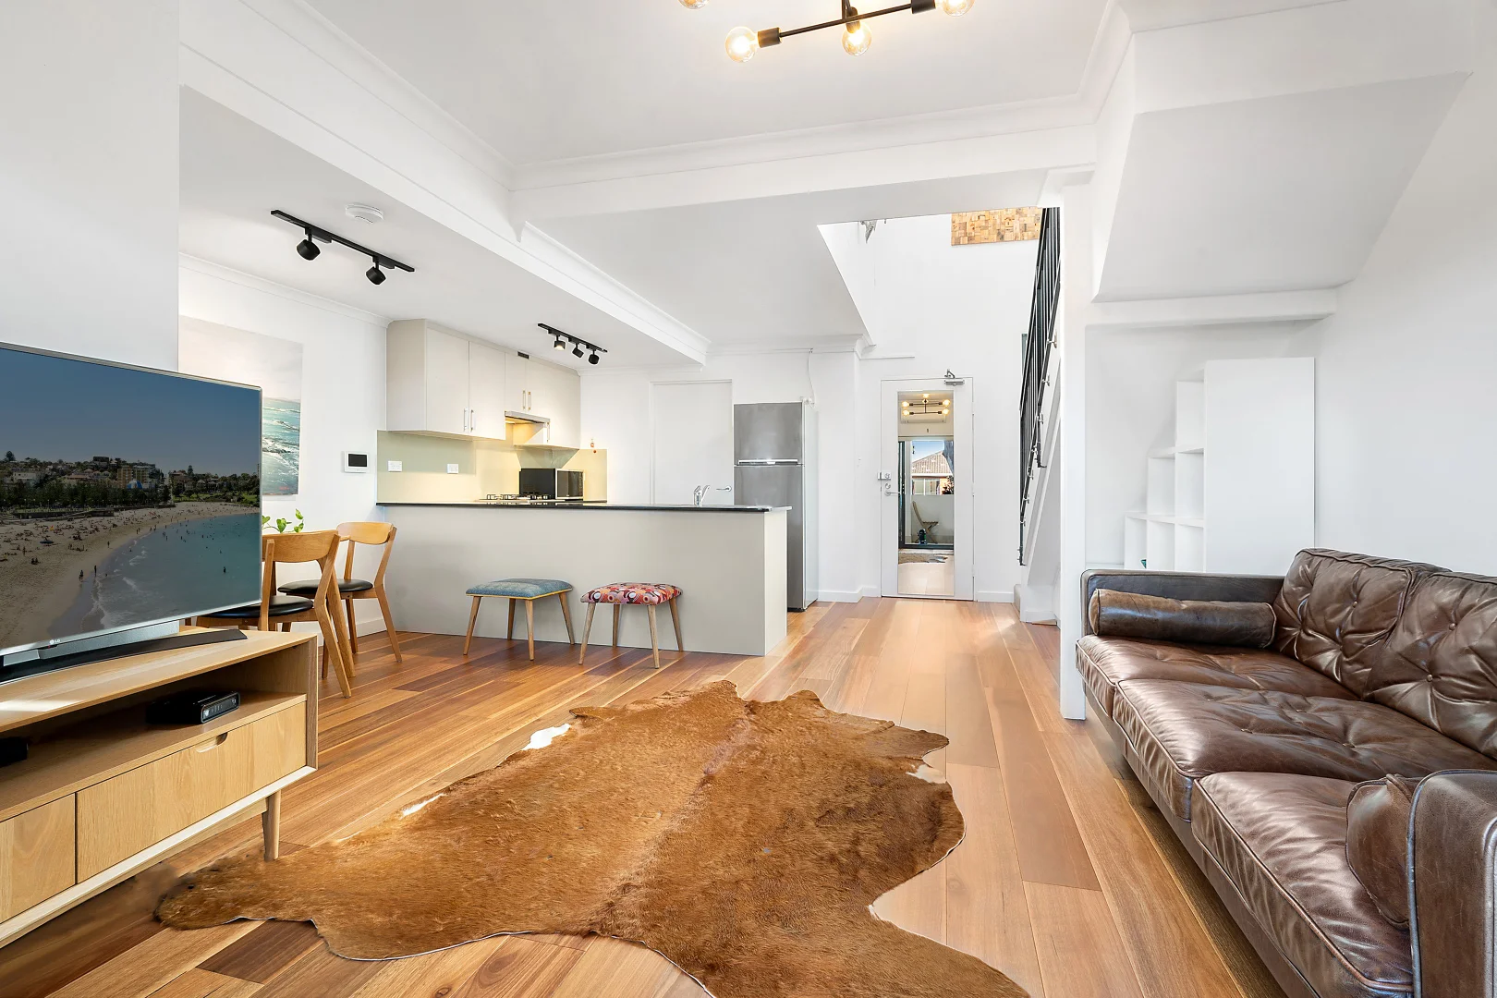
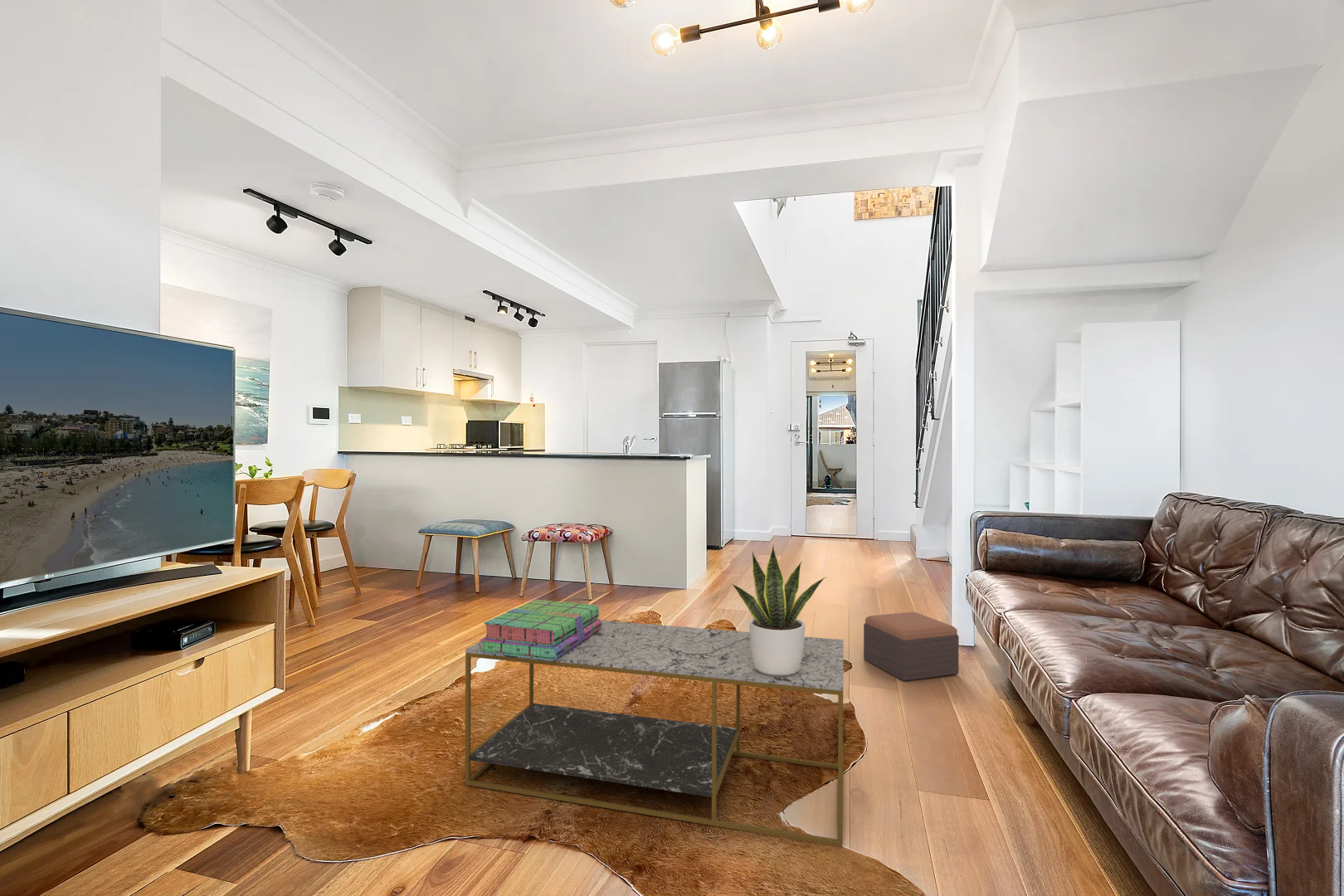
+ footstool (909, 643)
+ potted plant (778, 605)
+ stack of books (544, 626)
+ coffee table (659, 718)
